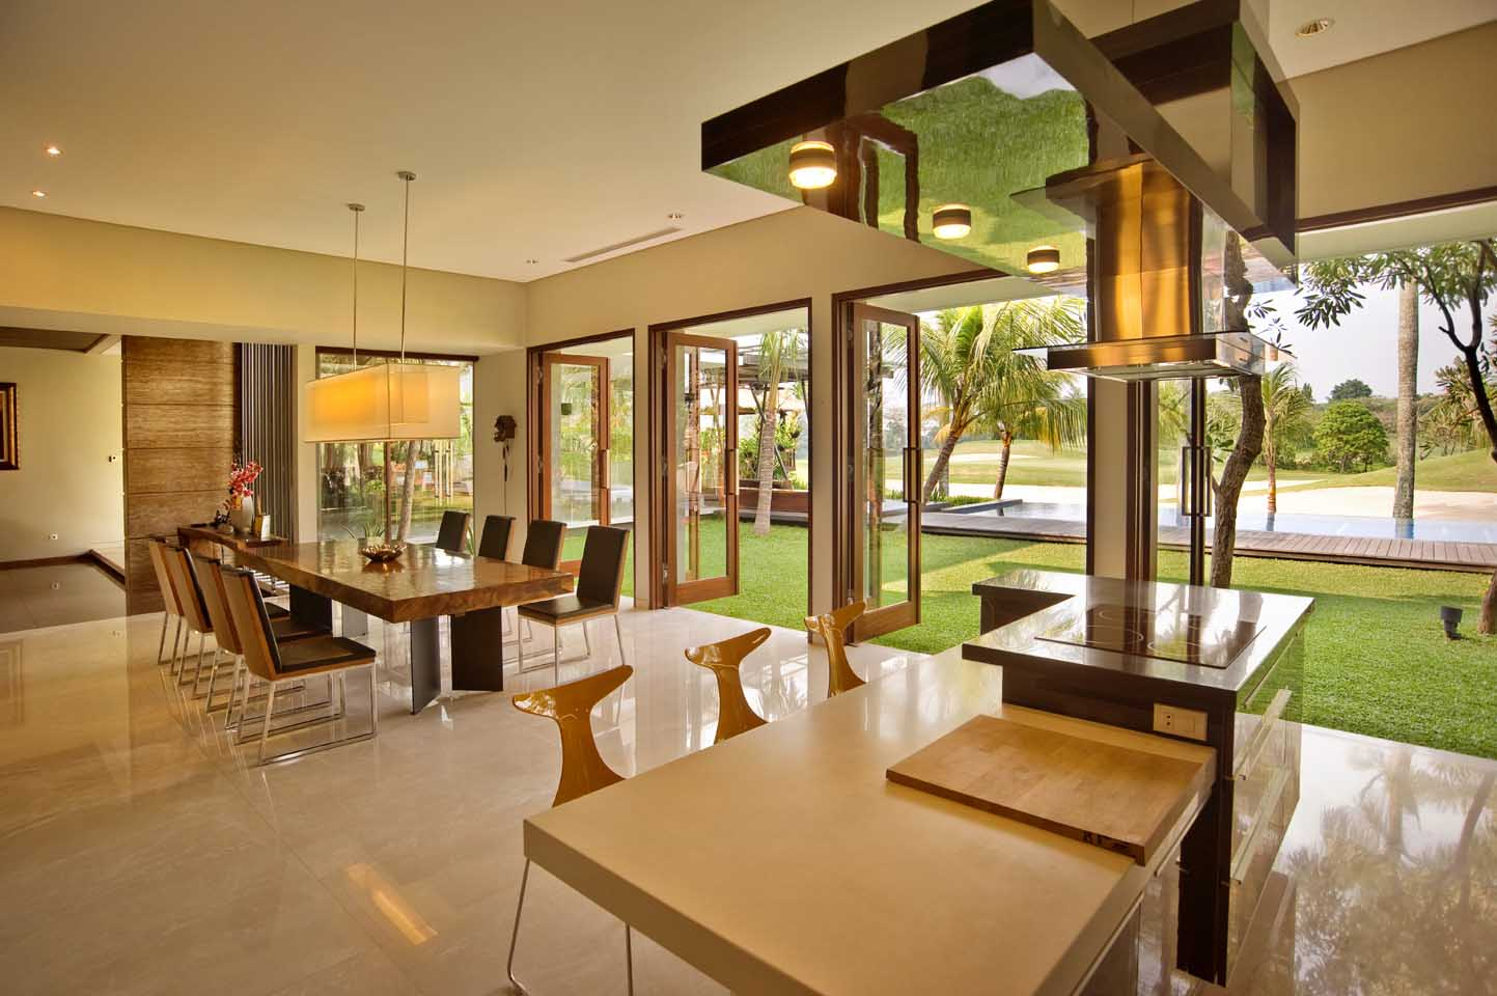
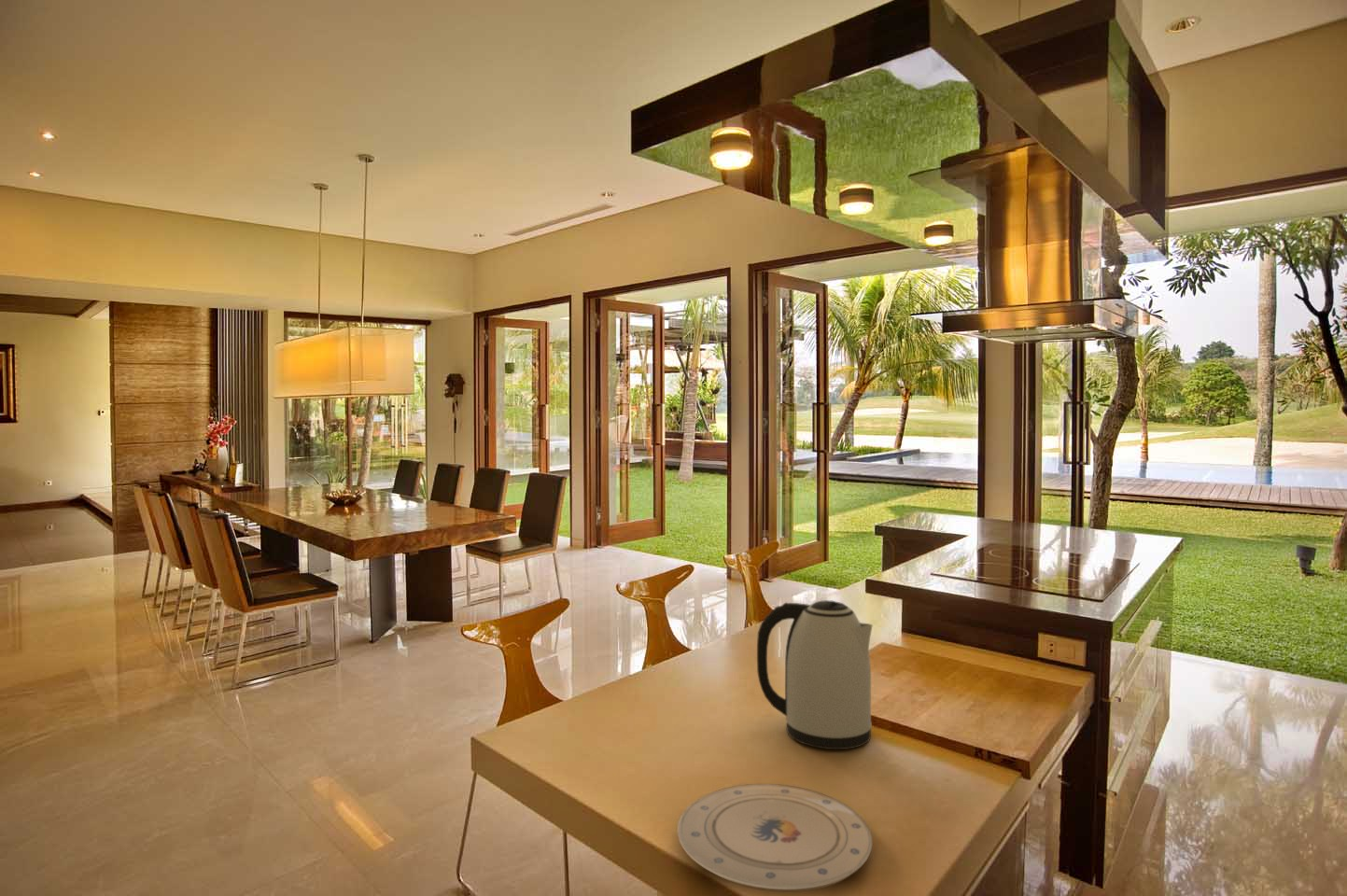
+ plate (773, 833)
+ kettle (812, 665)
